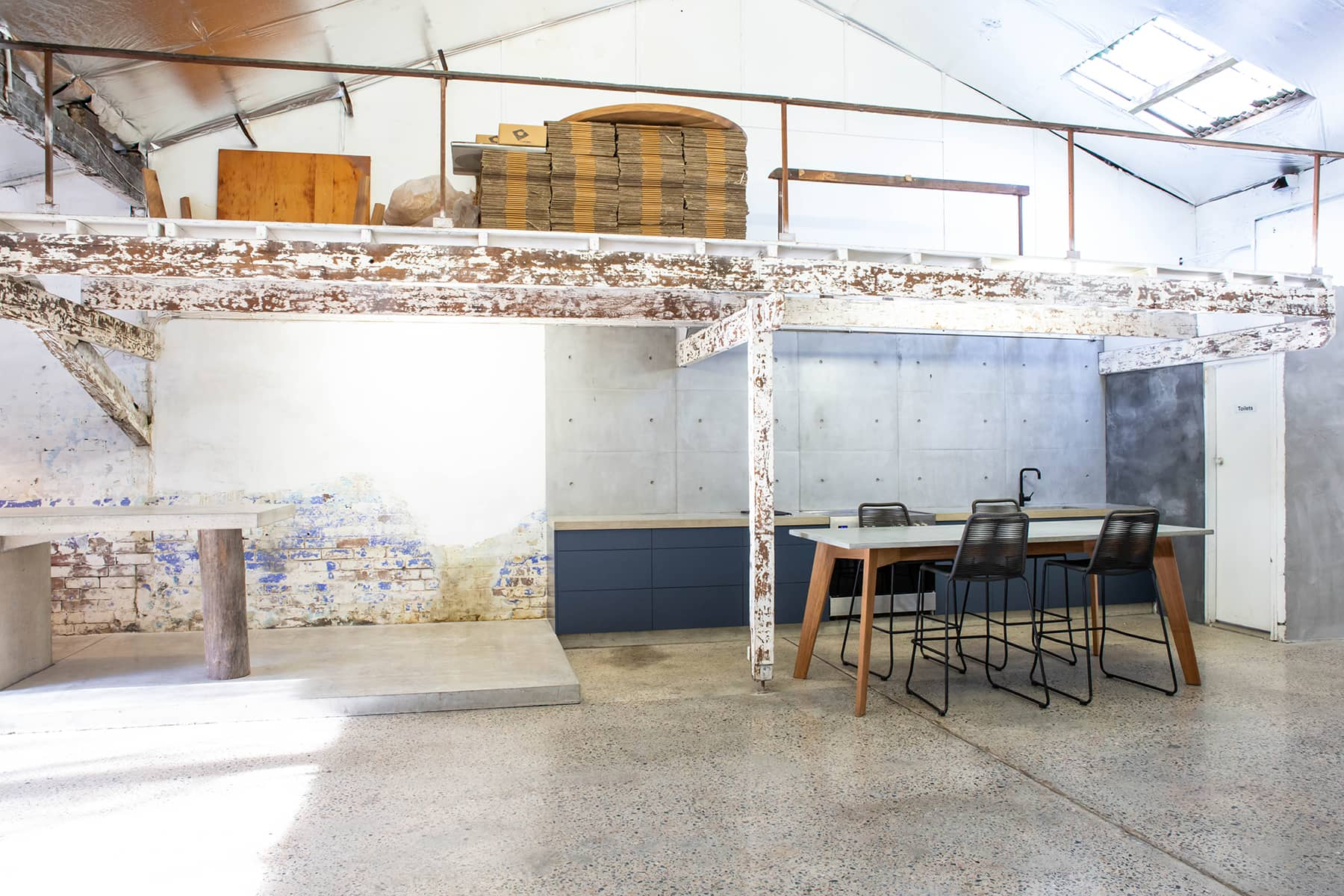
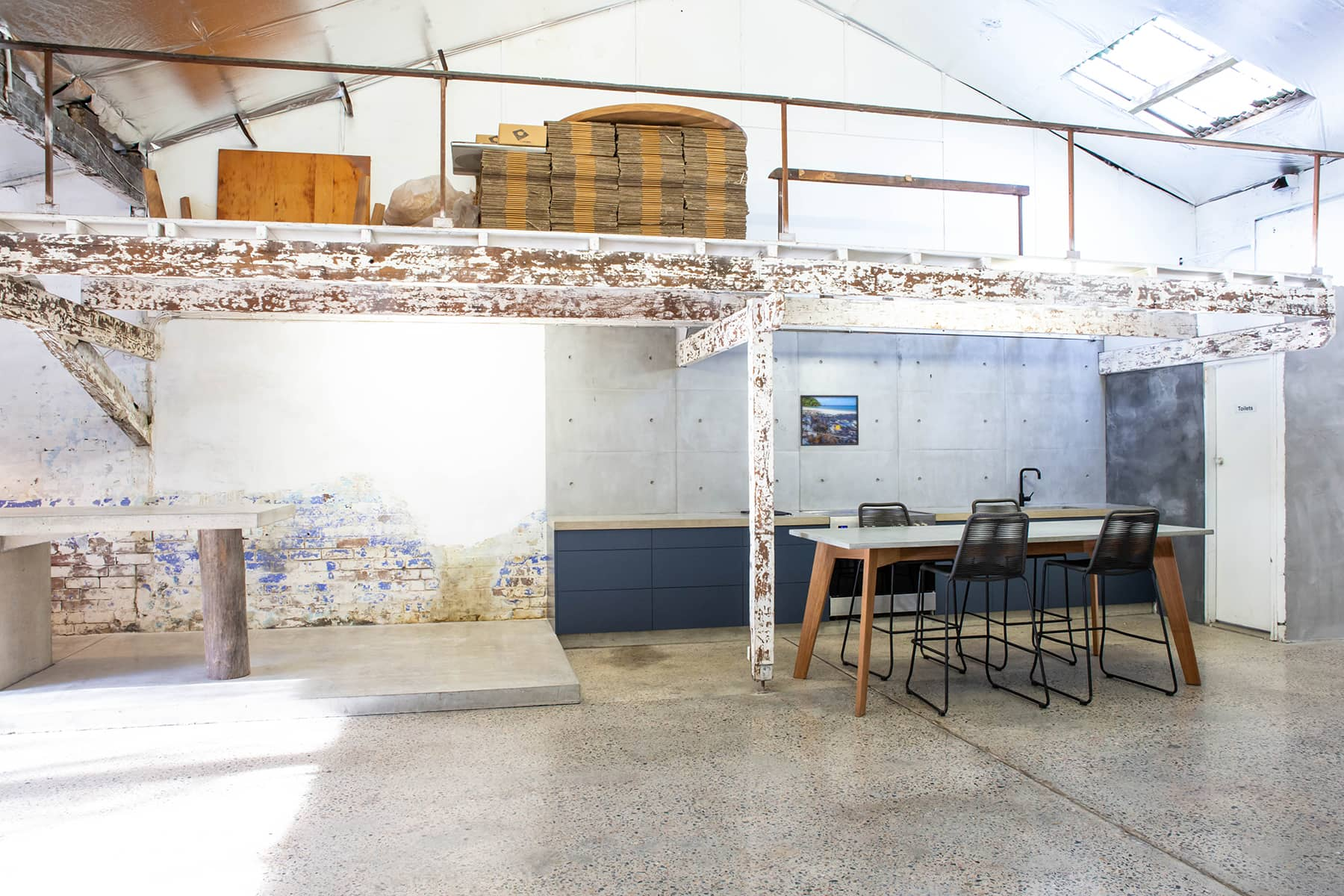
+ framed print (829, 420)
